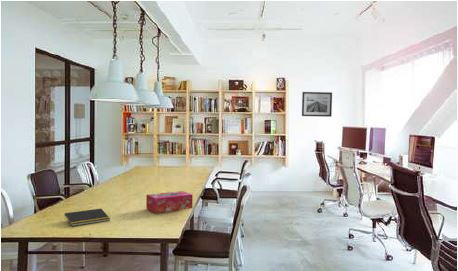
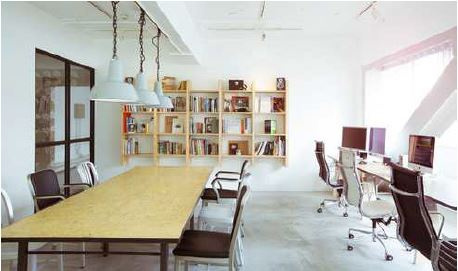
- notepad (87, 216)
- wall art (316, 104)
- tissue box (169, 201)
